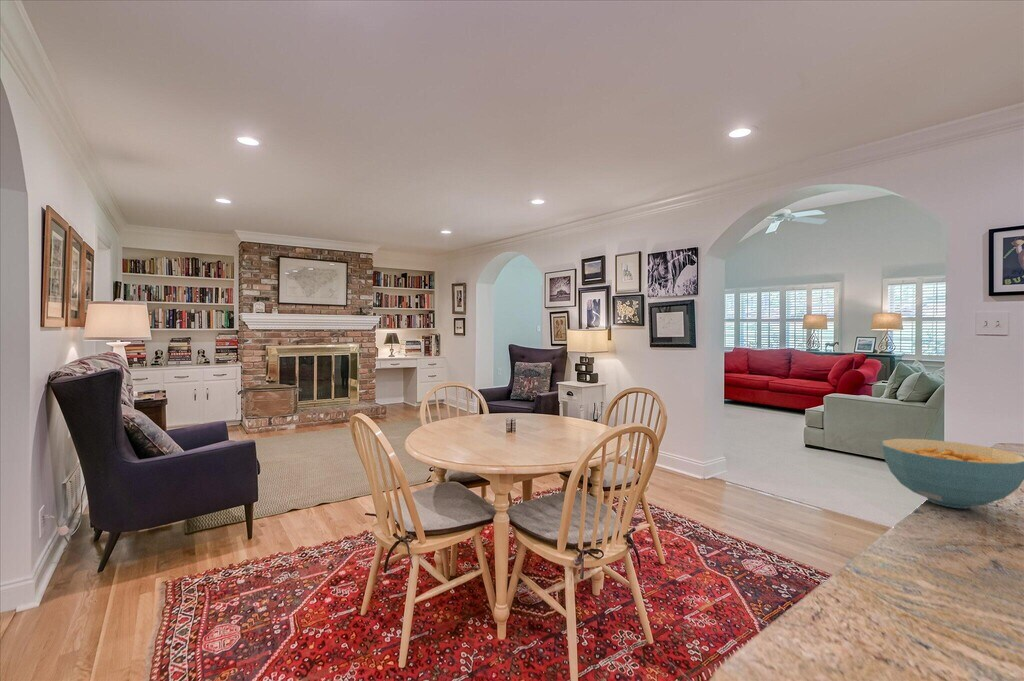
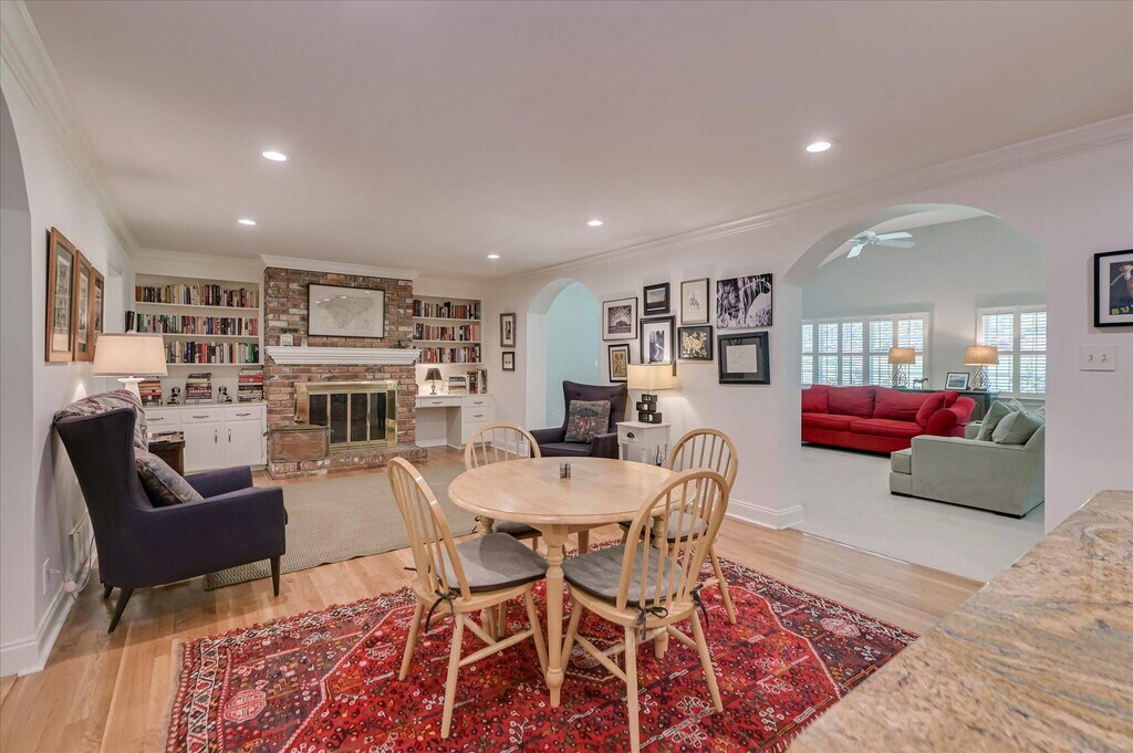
- cereal bowl (948, 476)
